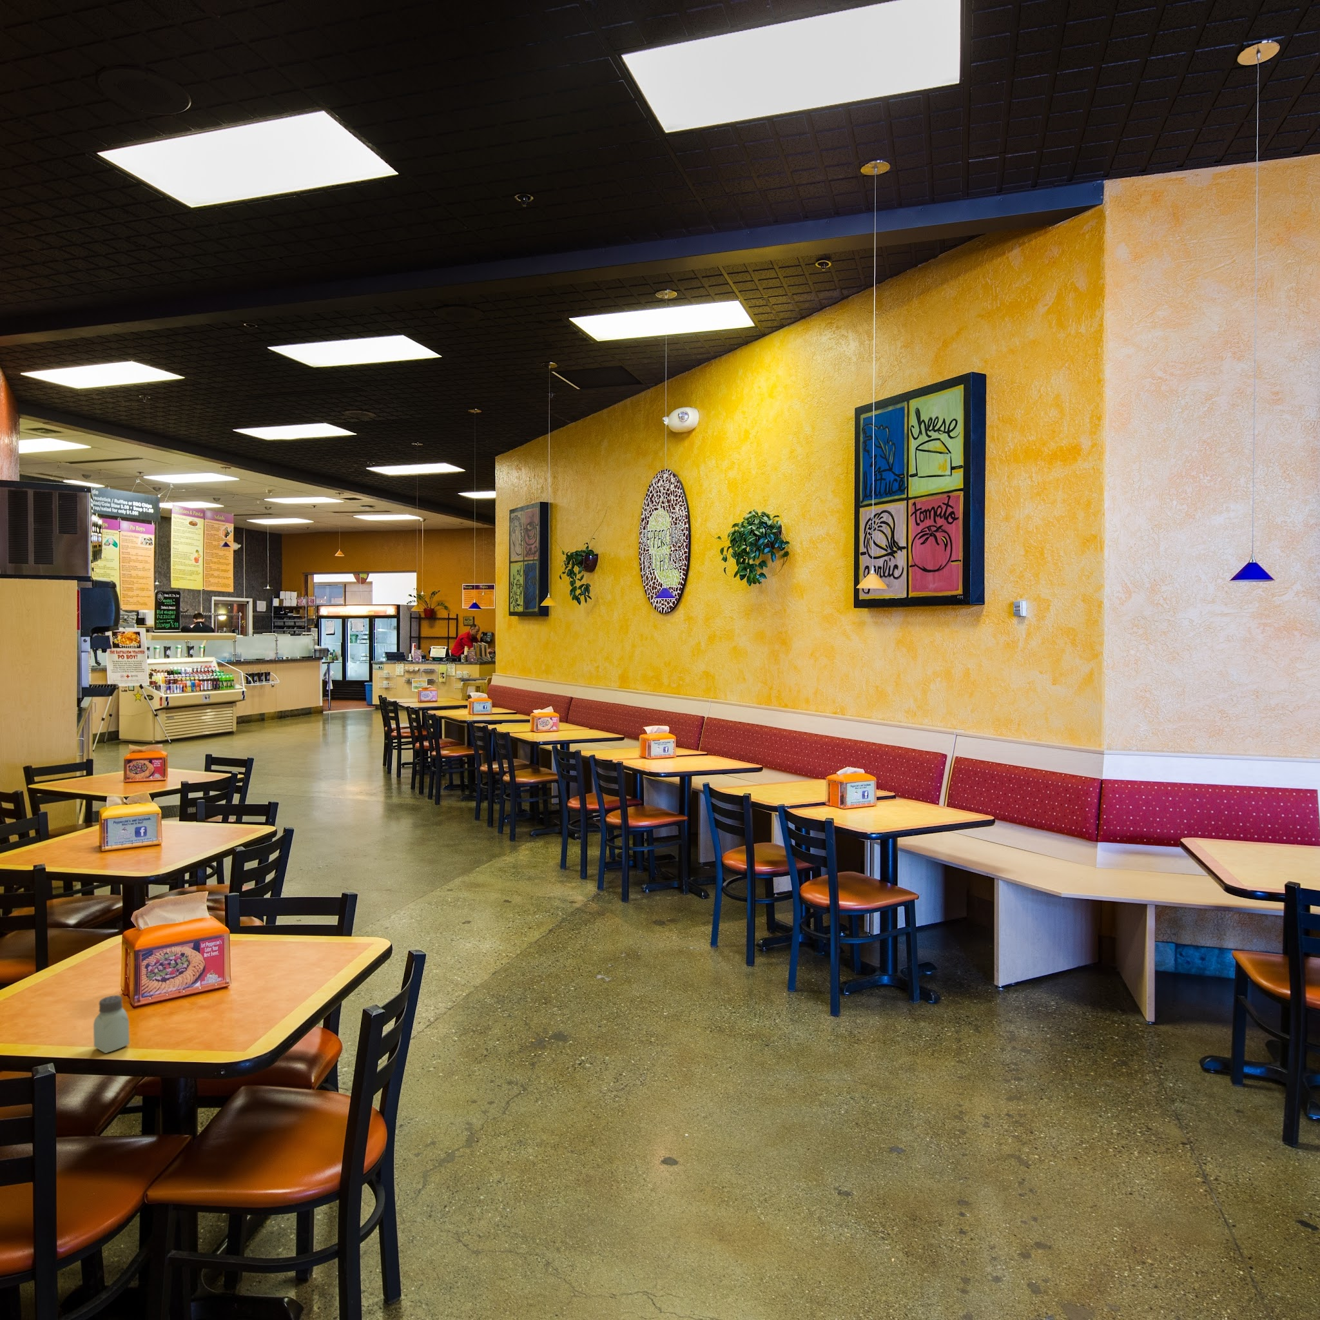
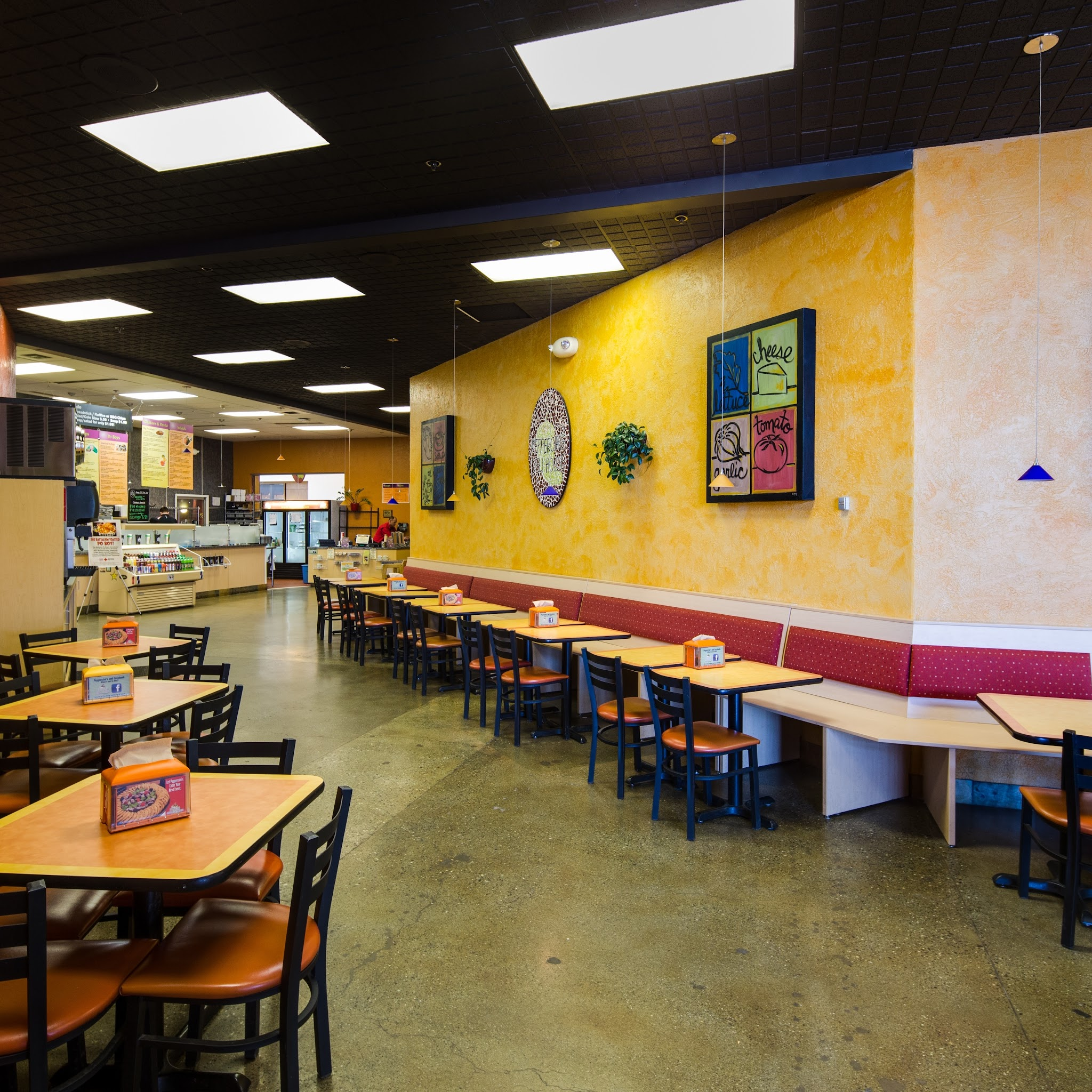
- saltshaker (111, 1023)
